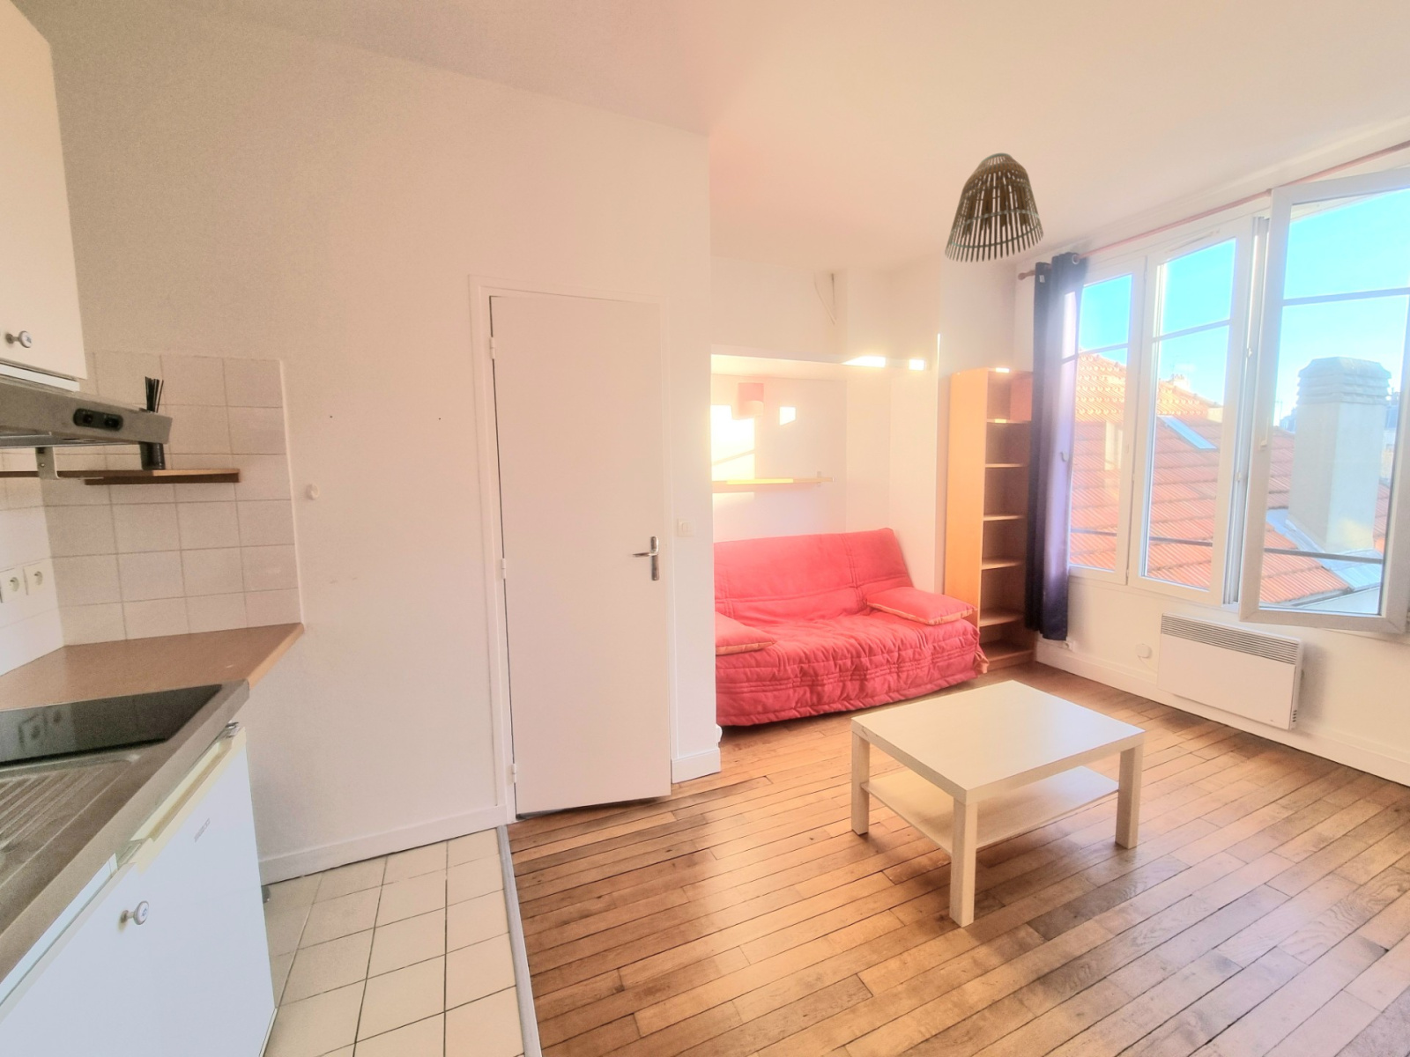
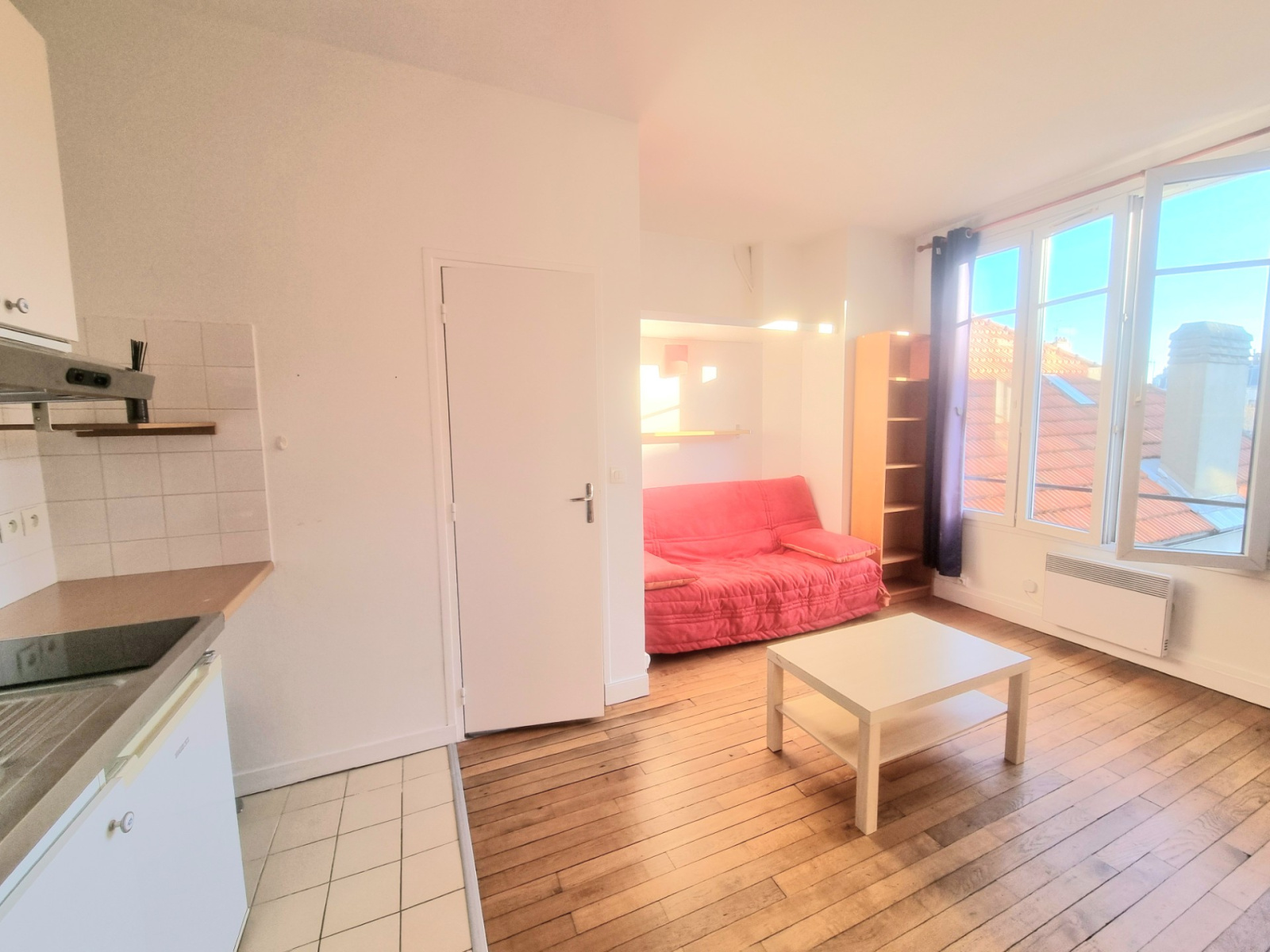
- lamp shade (993, 202)
